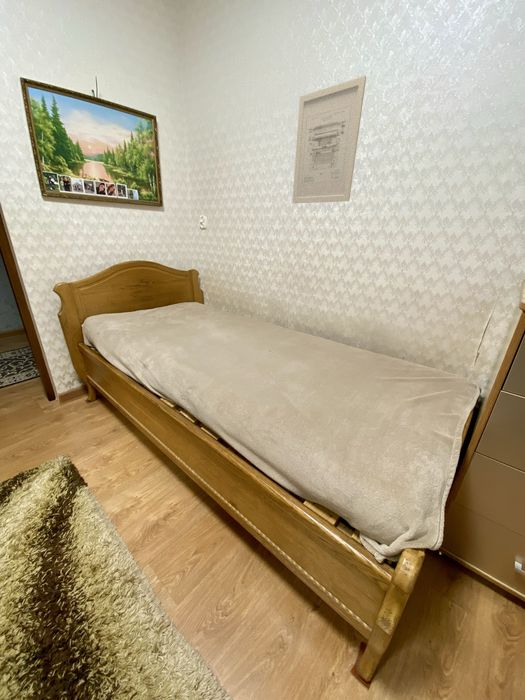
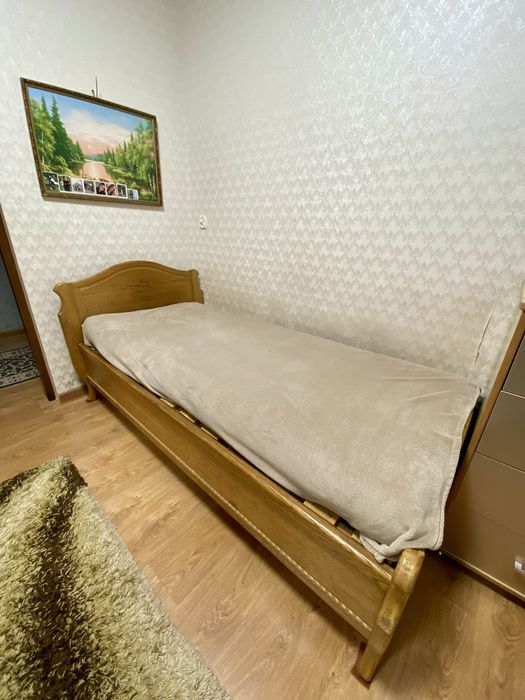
- wall art (324, 148)
